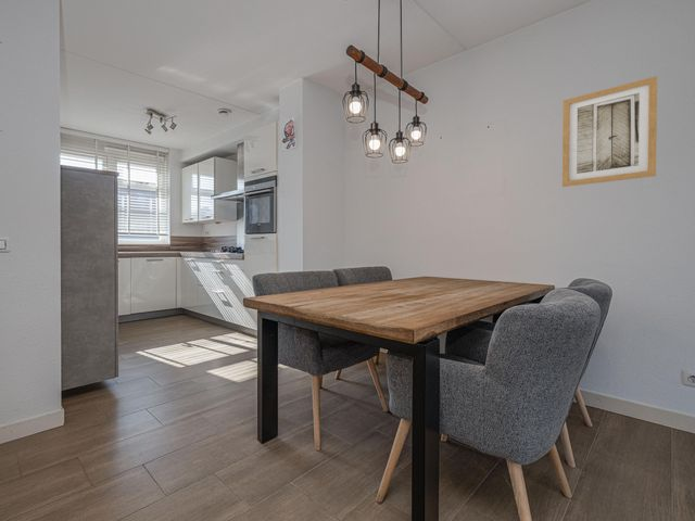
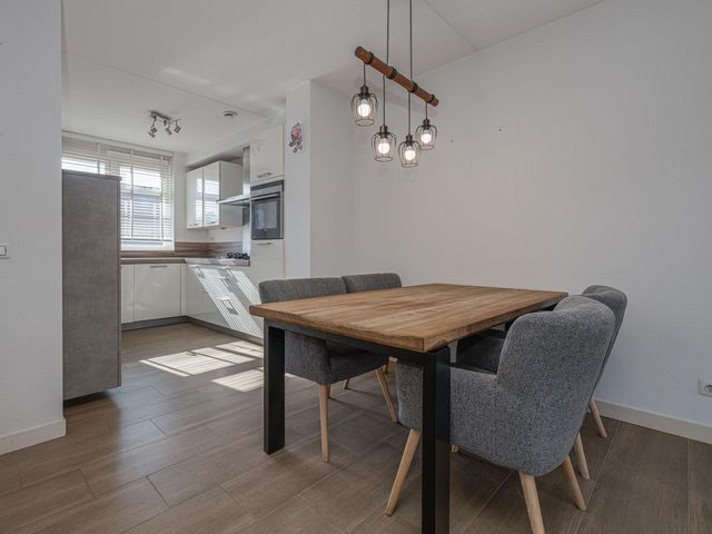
- wall art (606, 136)
